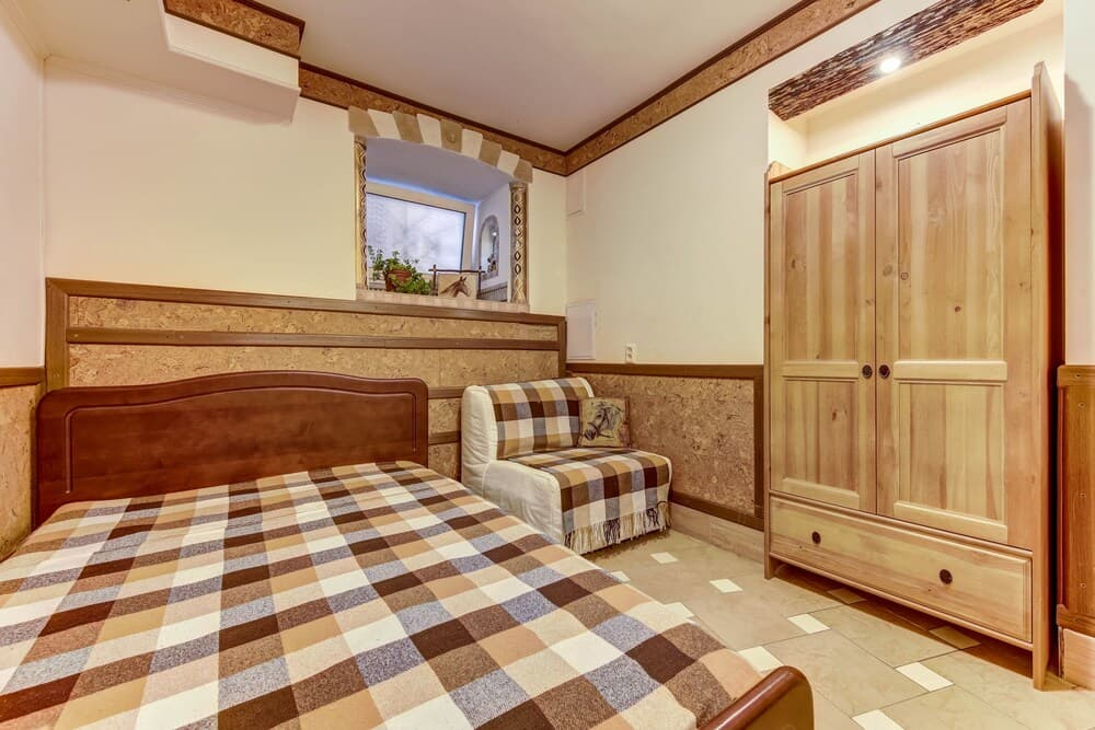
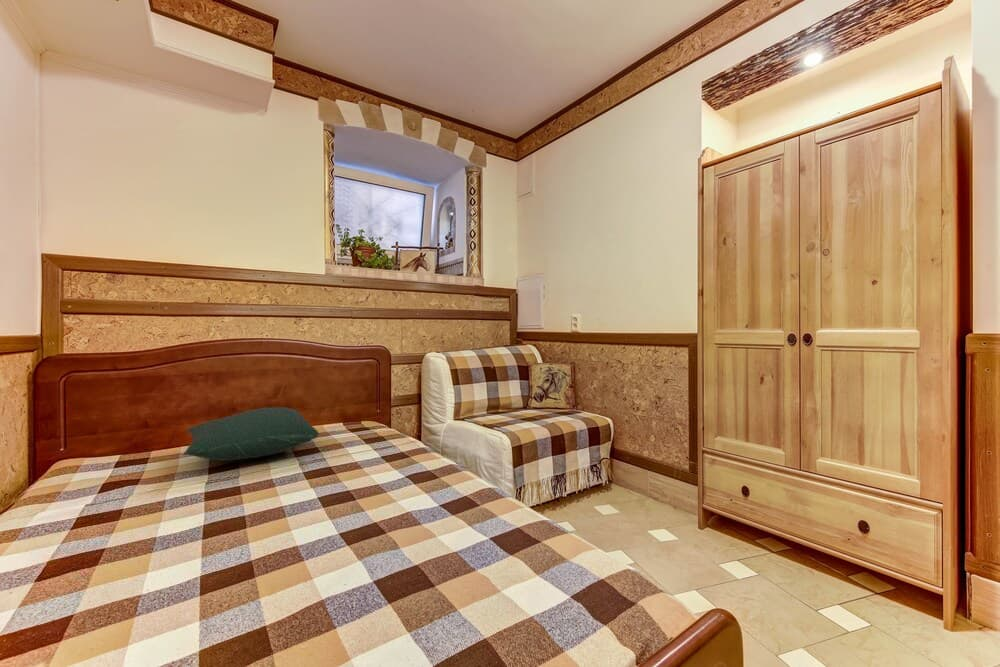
+ pillow (252, 433)
